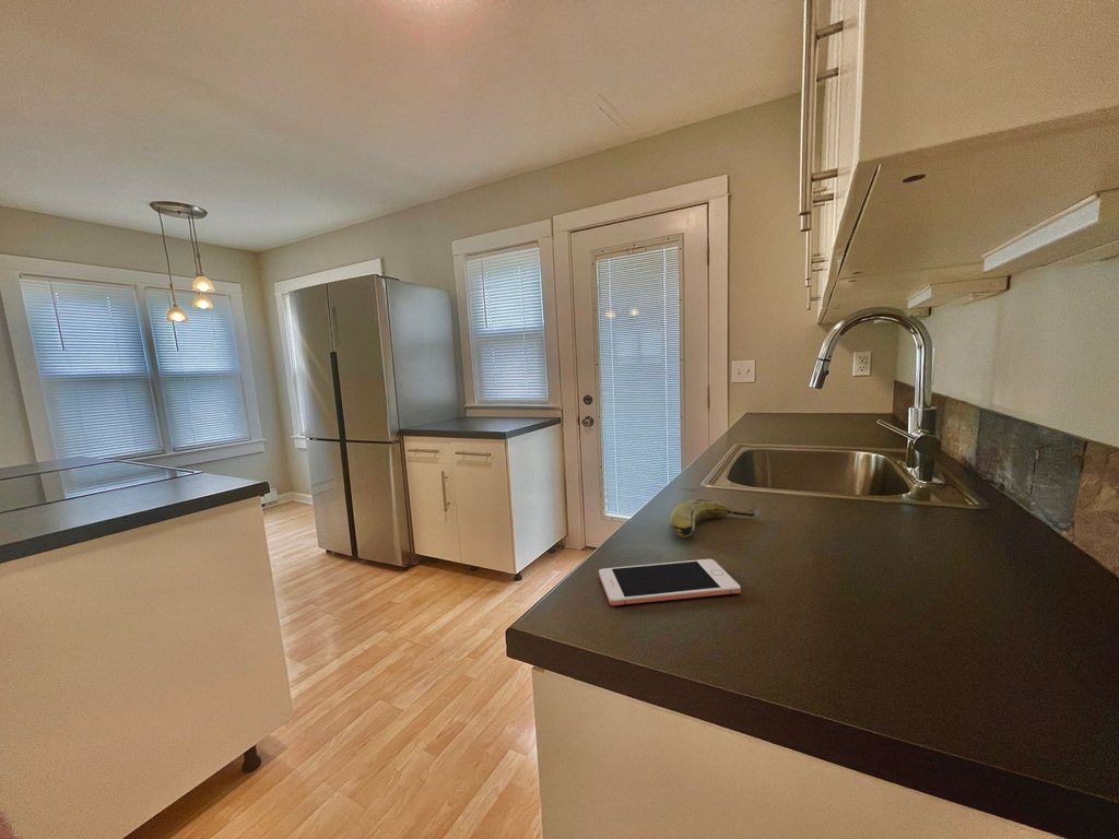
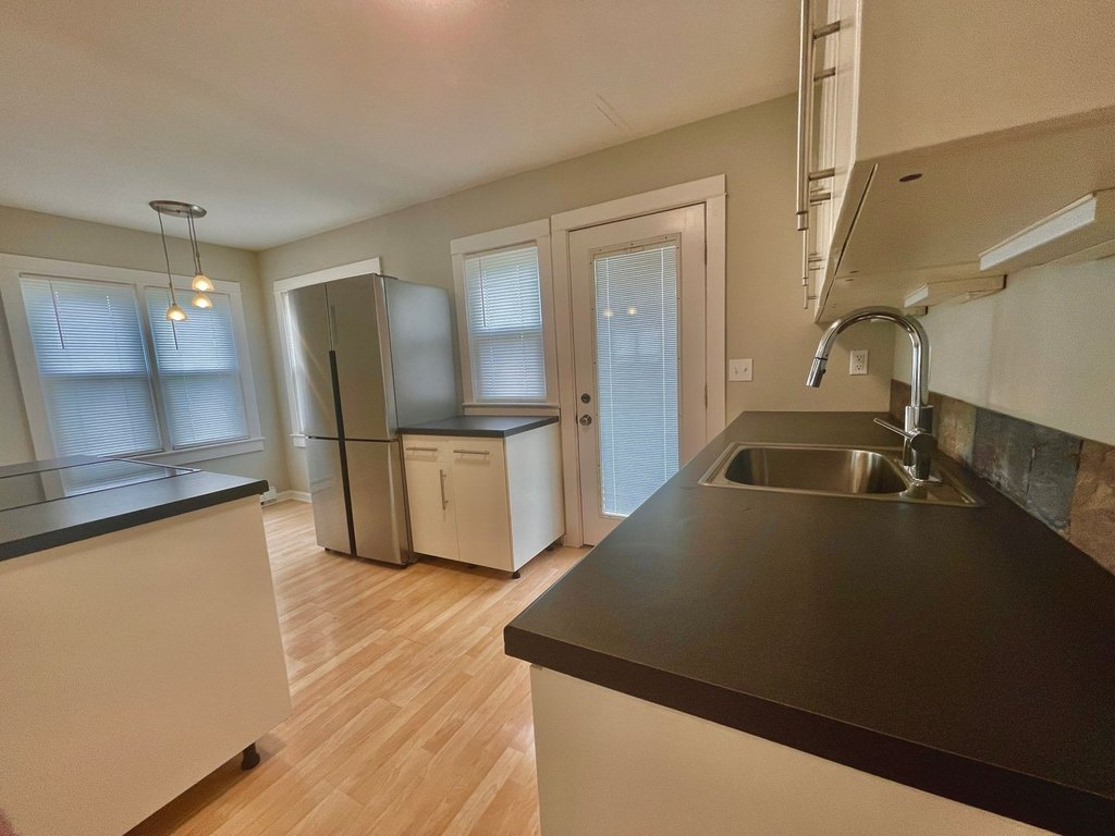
- cell phone (665, 580)
- fruit (705, 513)
